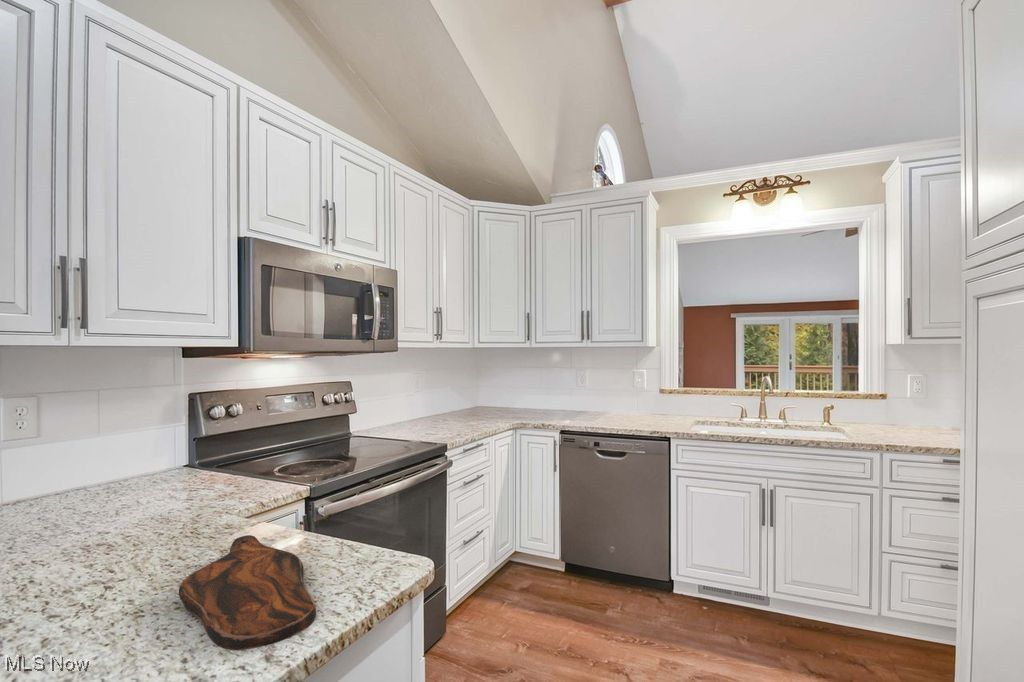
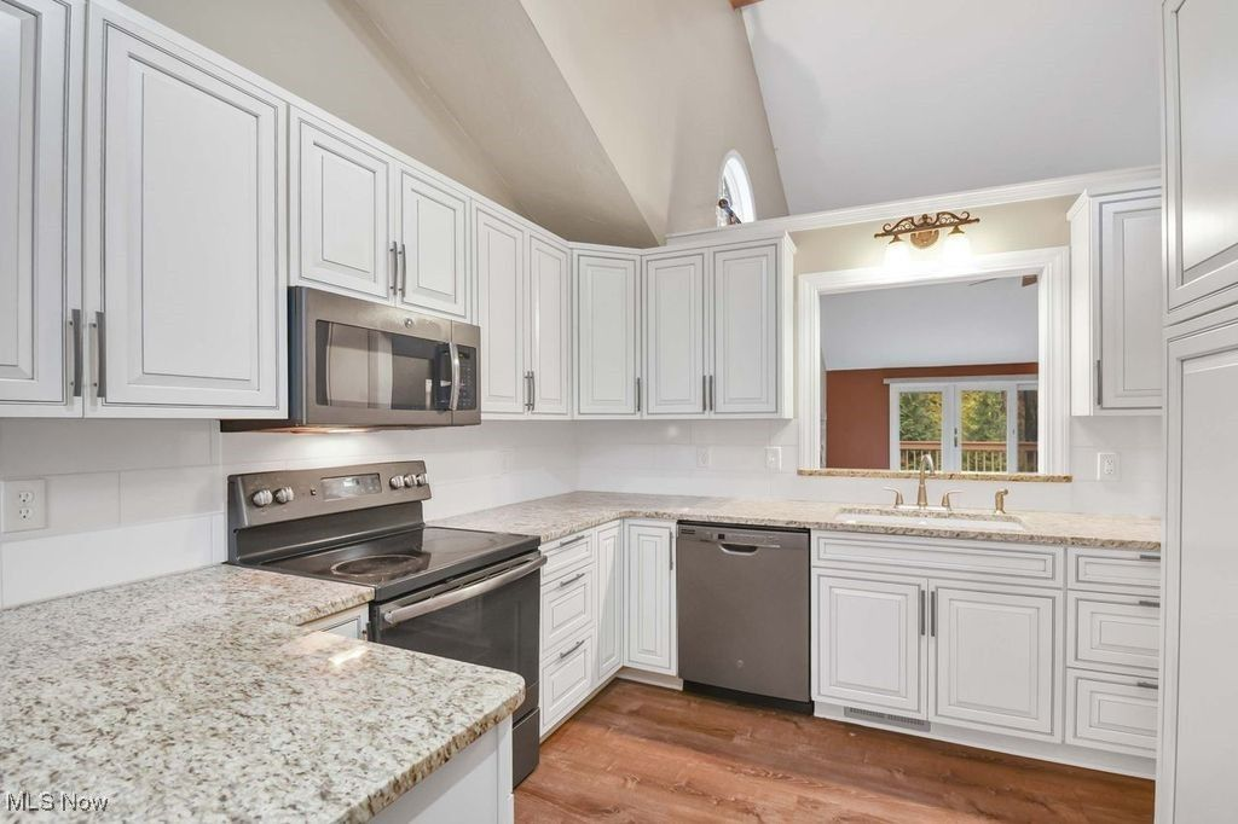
- cutting board (245, 581)
